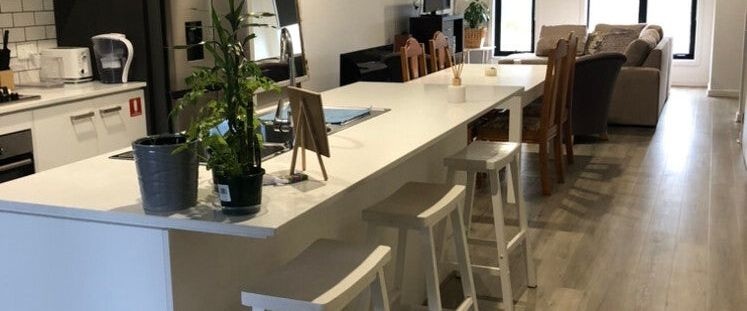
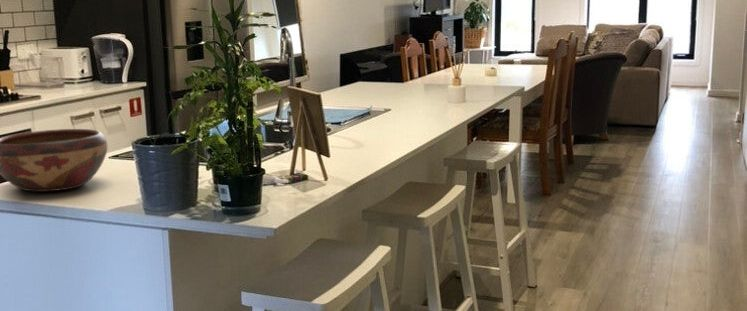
+ decorative bowl (51, 161)
